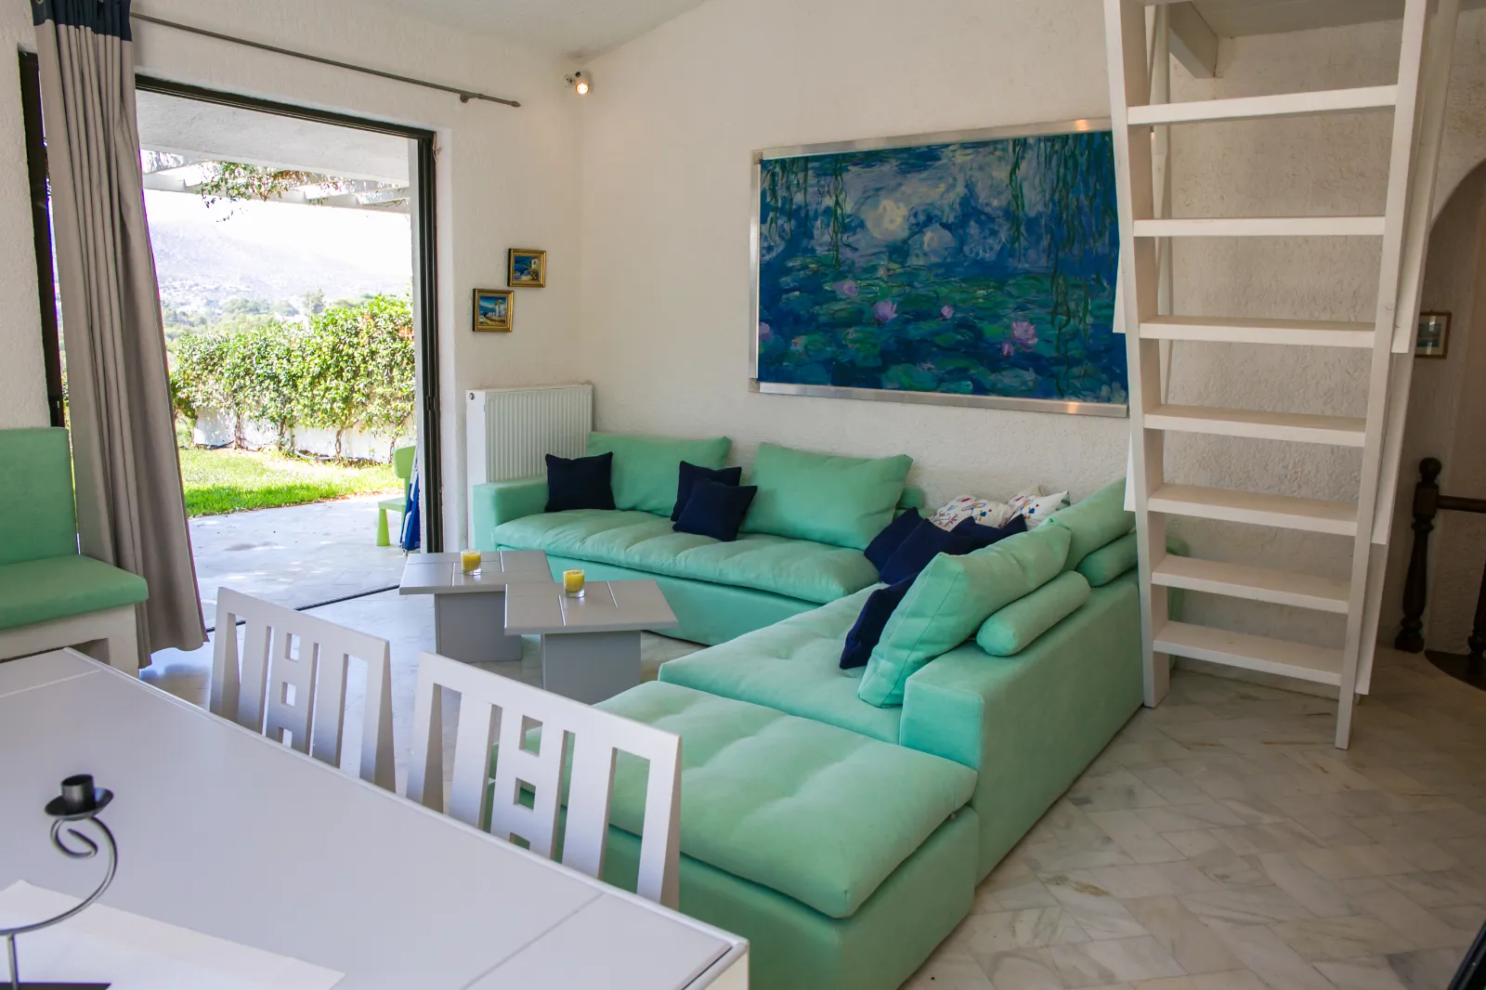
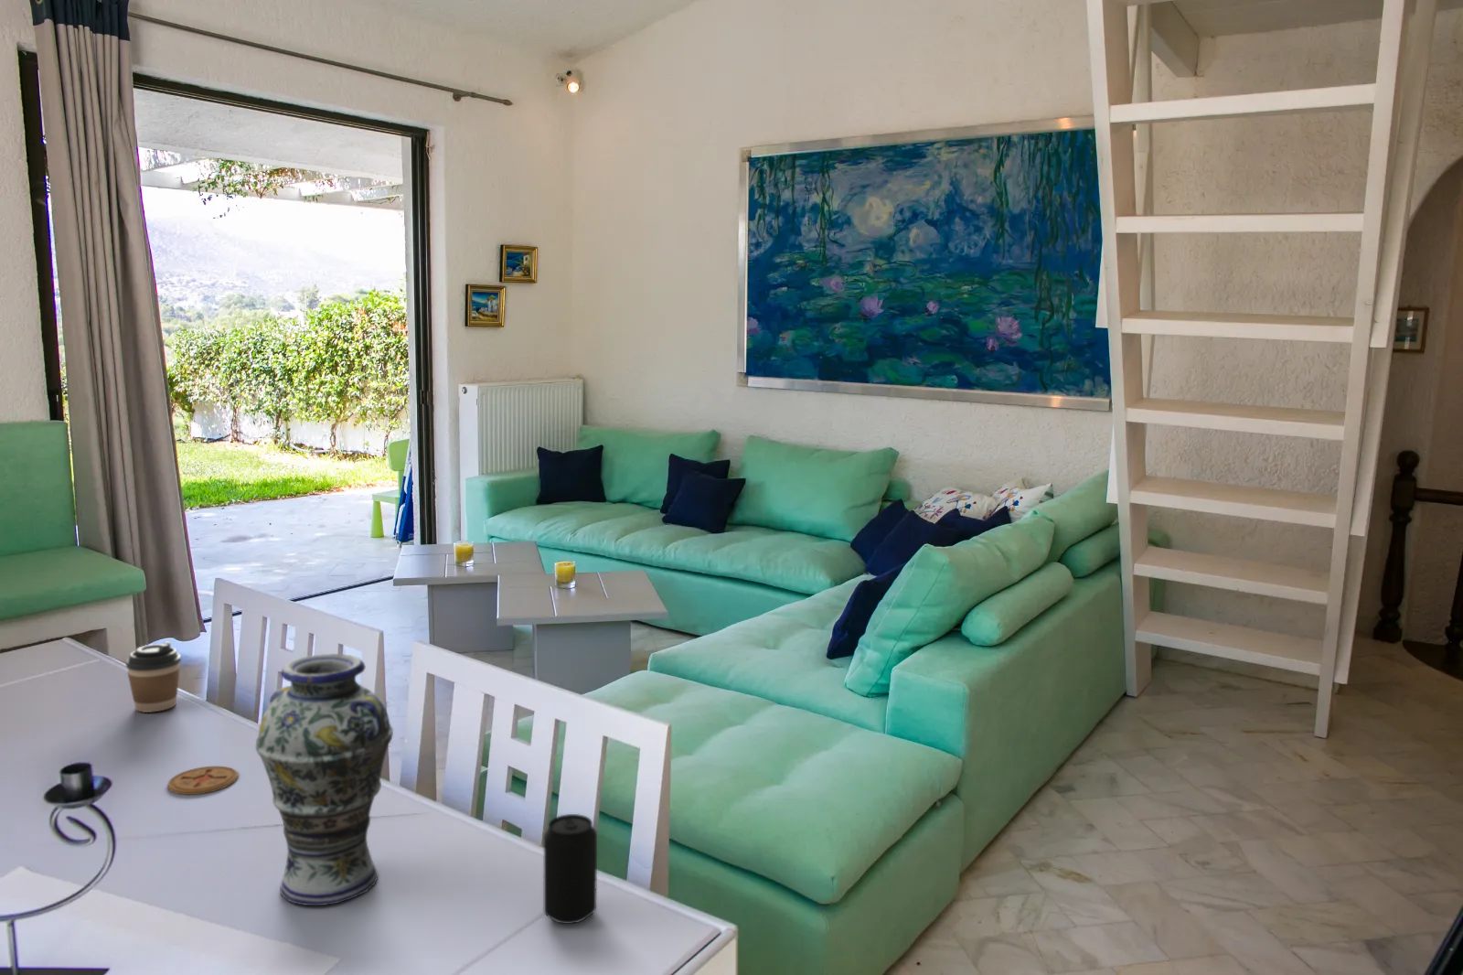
+ coaster (203, 779)
+ beverage can (570, 868)
+ vase (326, 775)
+ coffee cup (153, 675)
